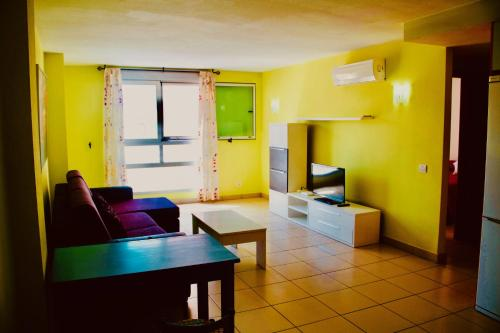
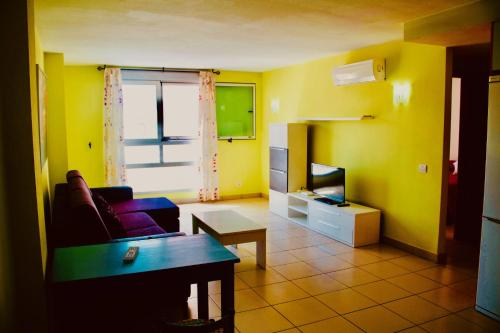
+ remote control (131, 254)
